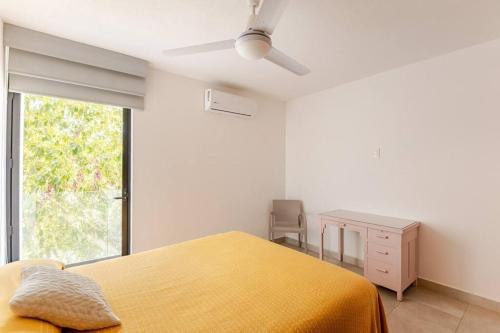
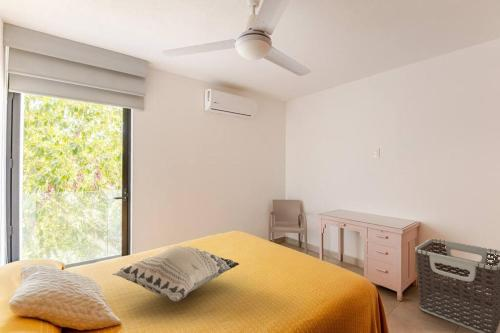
+ clothes hamper (459, 280)
+ decorative pillow (179, 268)
